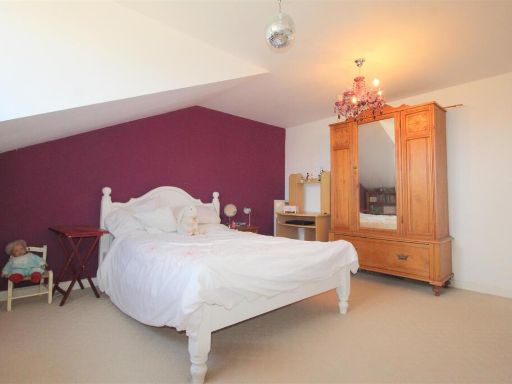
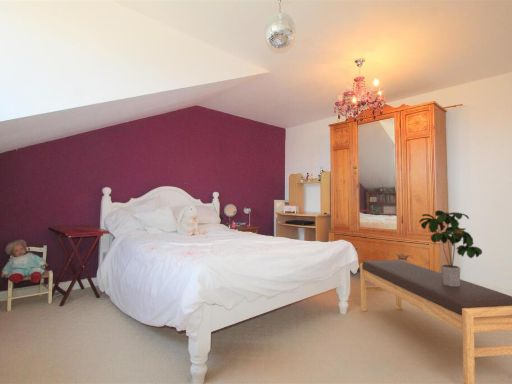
+ bench (423, 306)
+ potted plant (448, 246)
